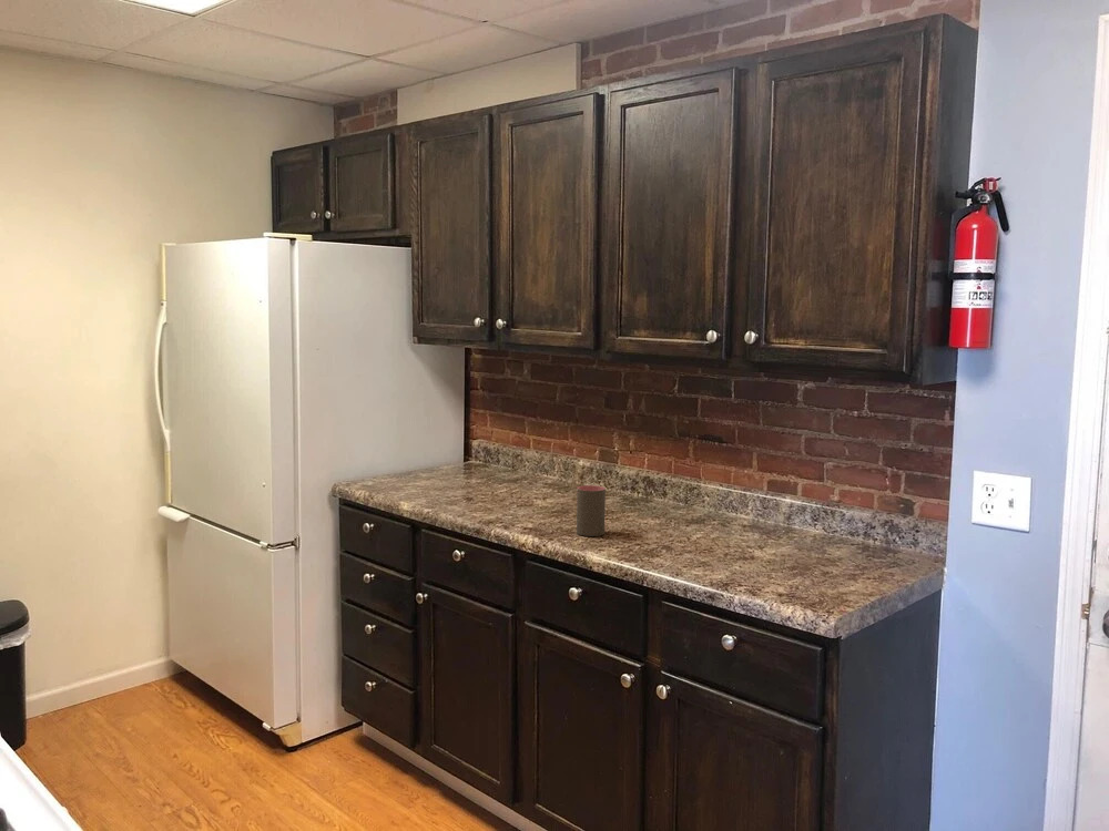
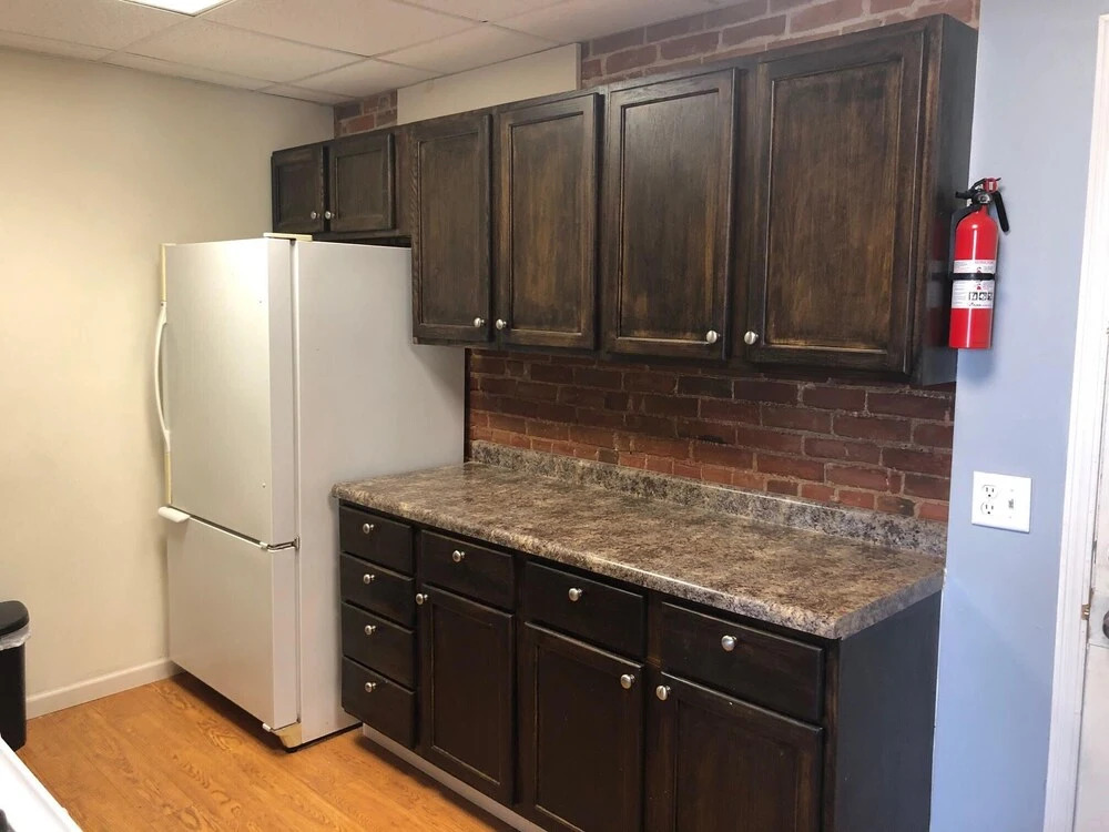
- cup (590, 510)
